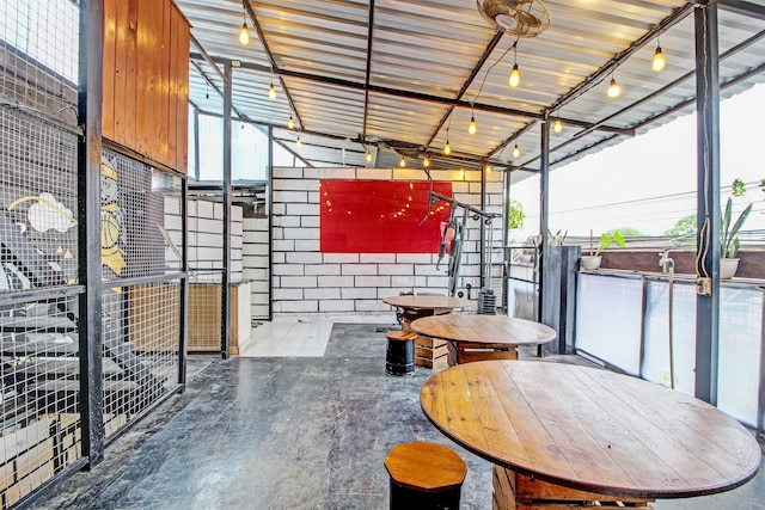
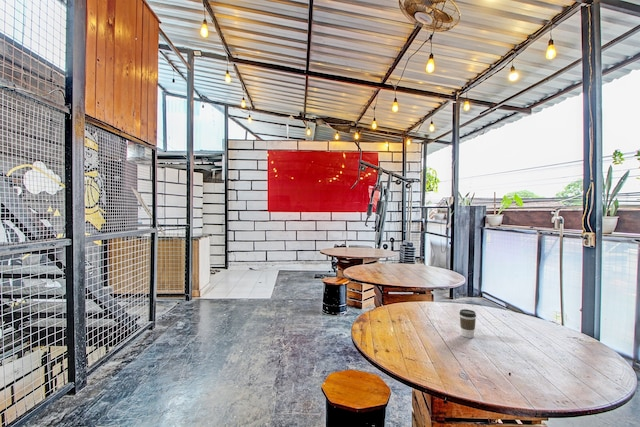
+ coffee cup (467, 323)
